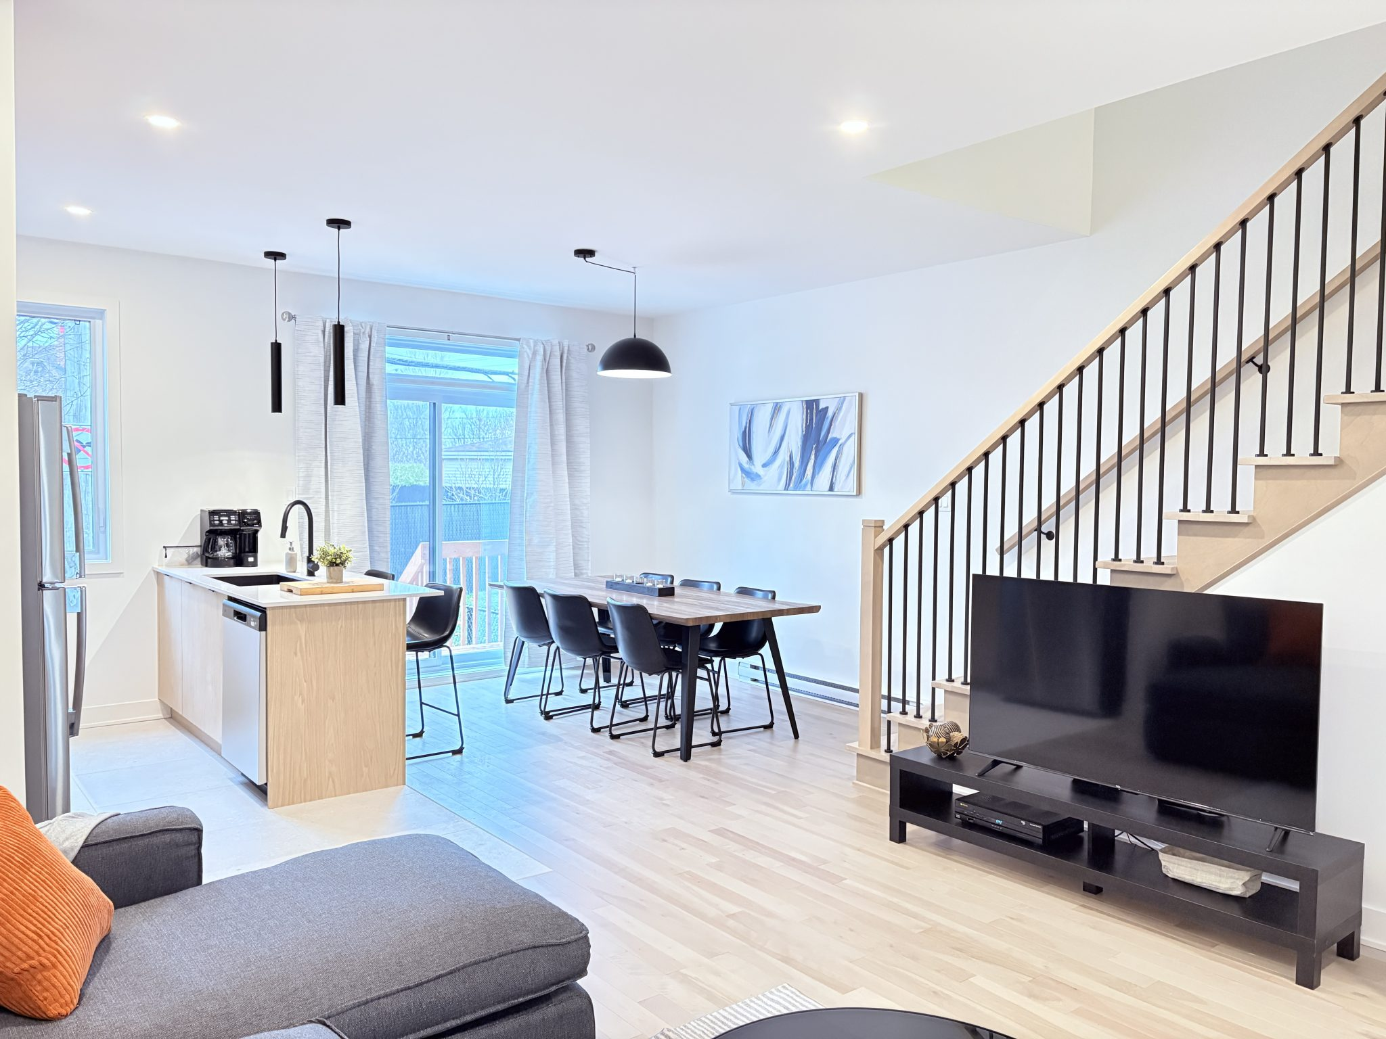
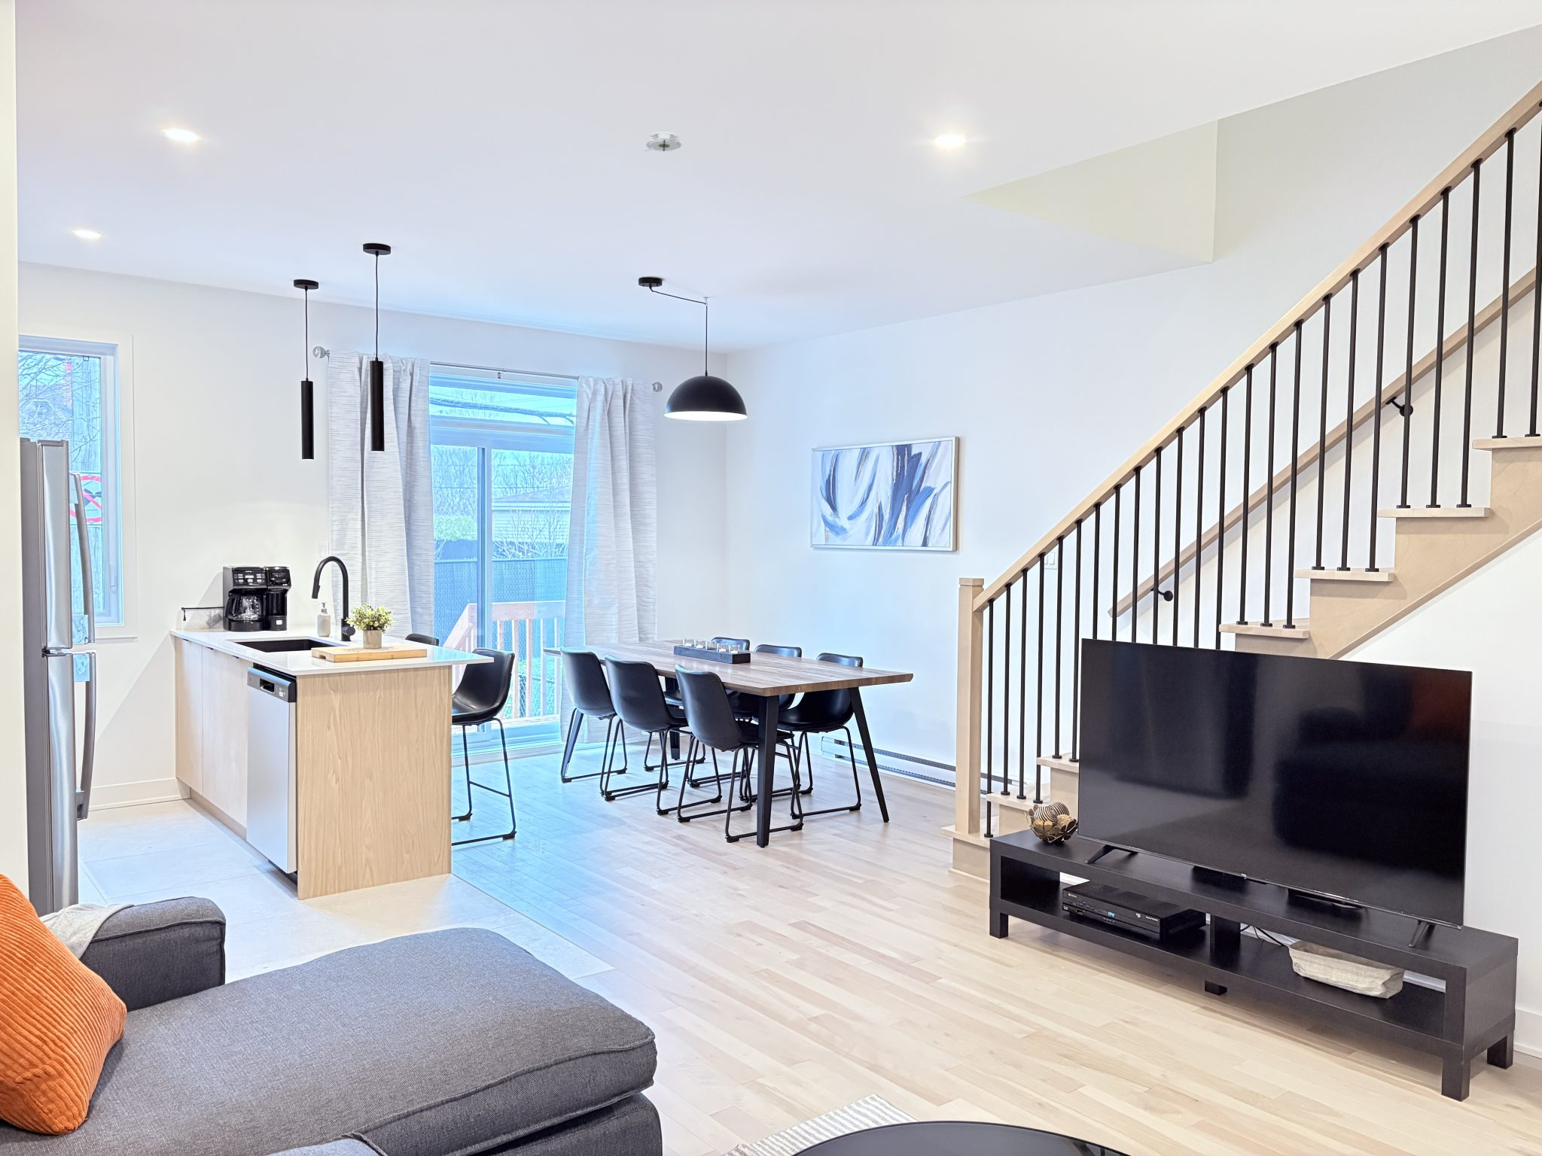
+ smoke detector (663, 142)
